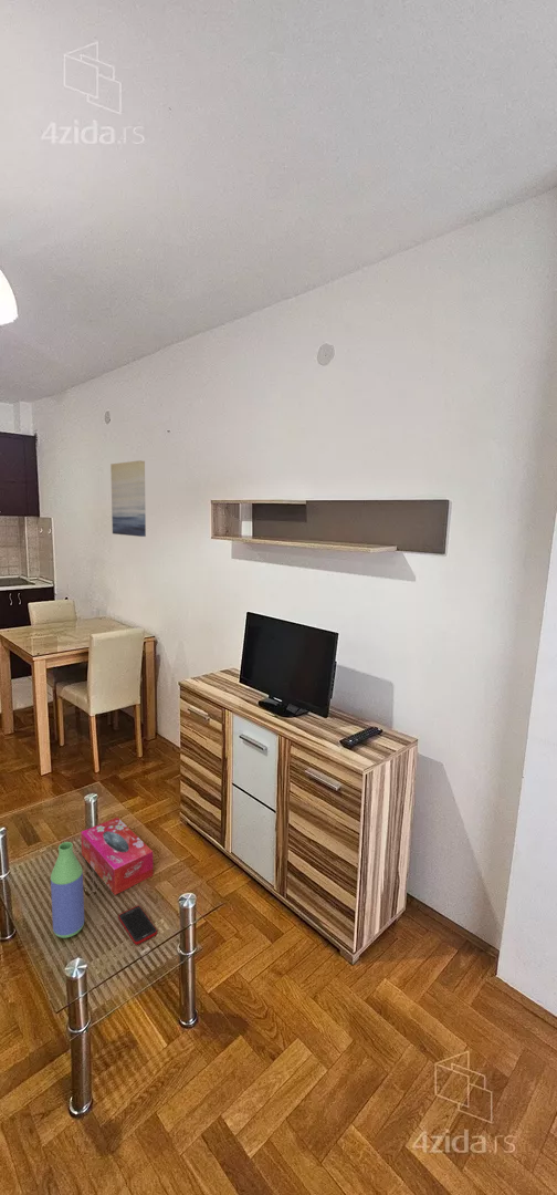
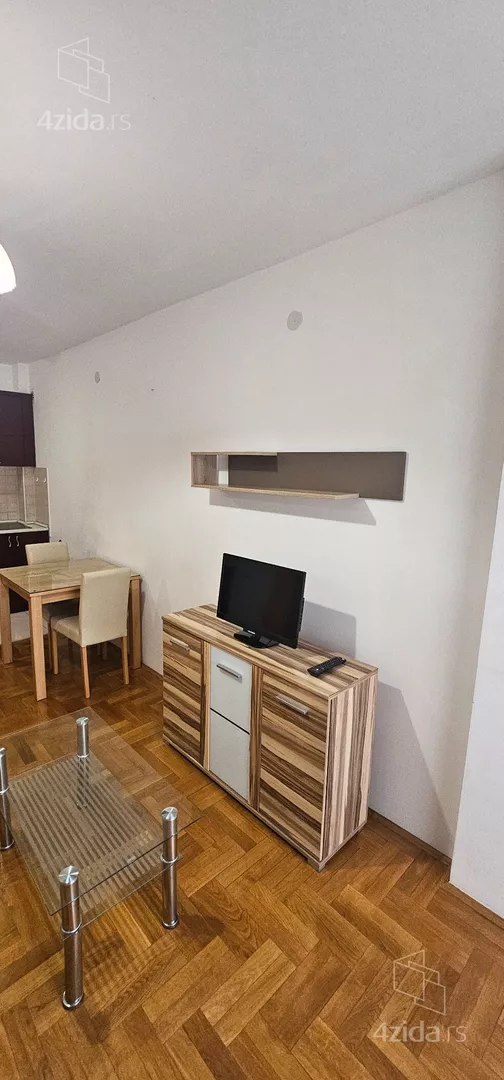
- tissue box (116, 853)
- cell phone (137, 924)
- wall art (127, 499)
- bottle (66, 887)
